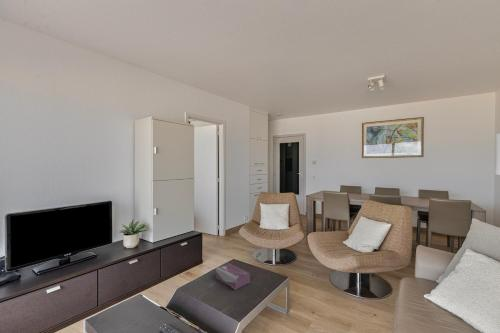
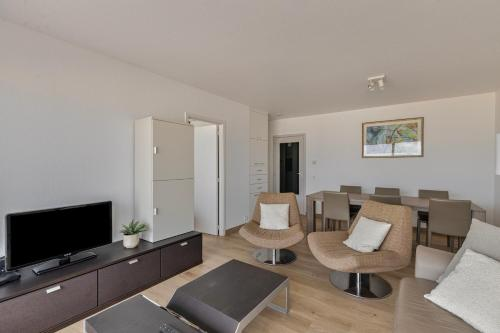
- tissue box (232, 275)
